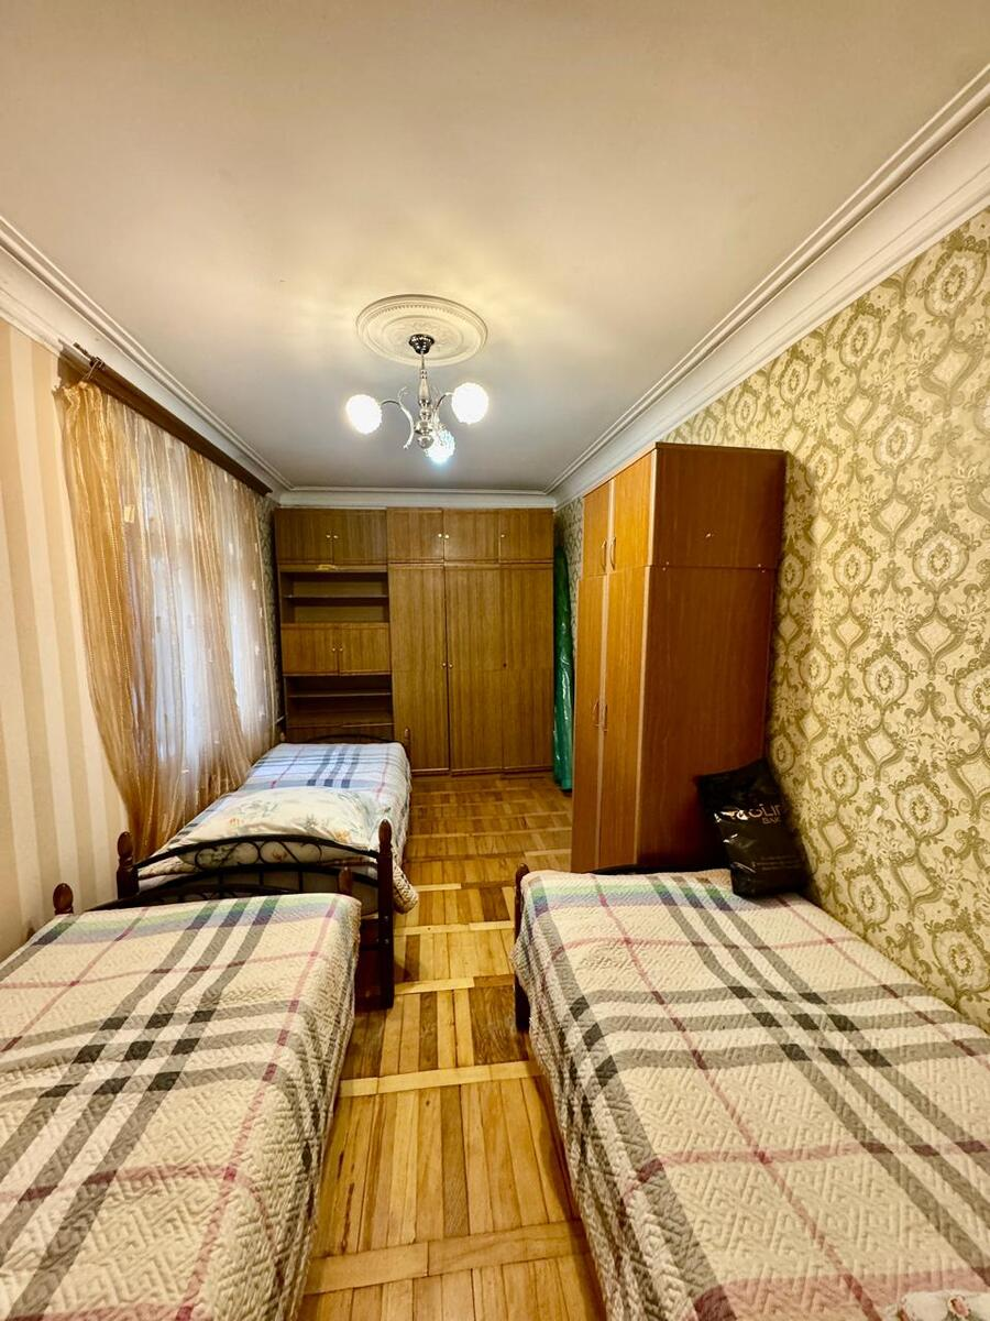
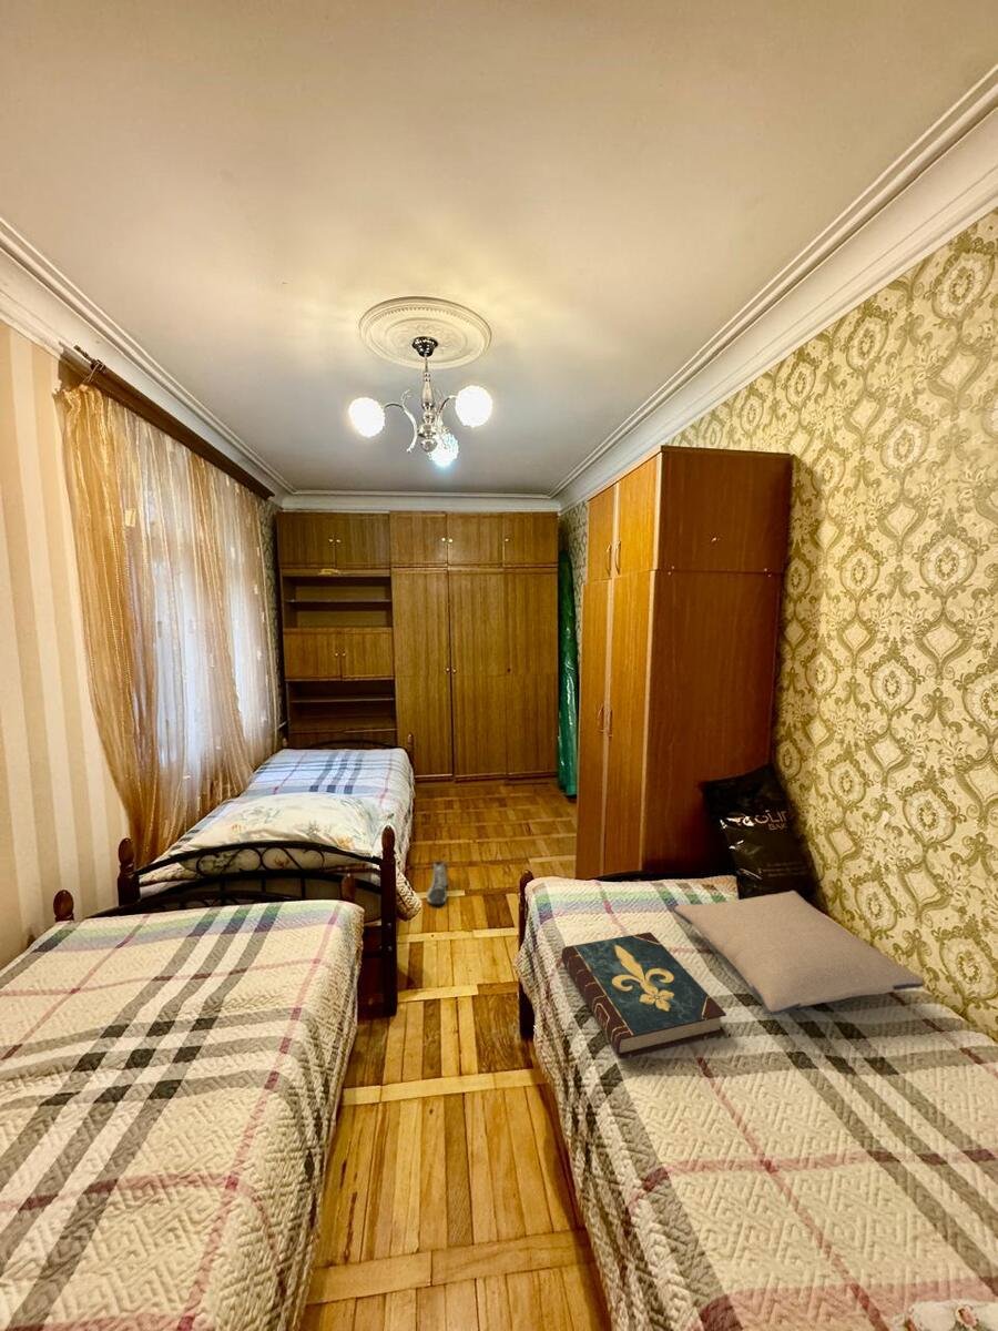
+ pillow (784, 943)
+ book (635, 986)
+ sneaker (437, 878)
